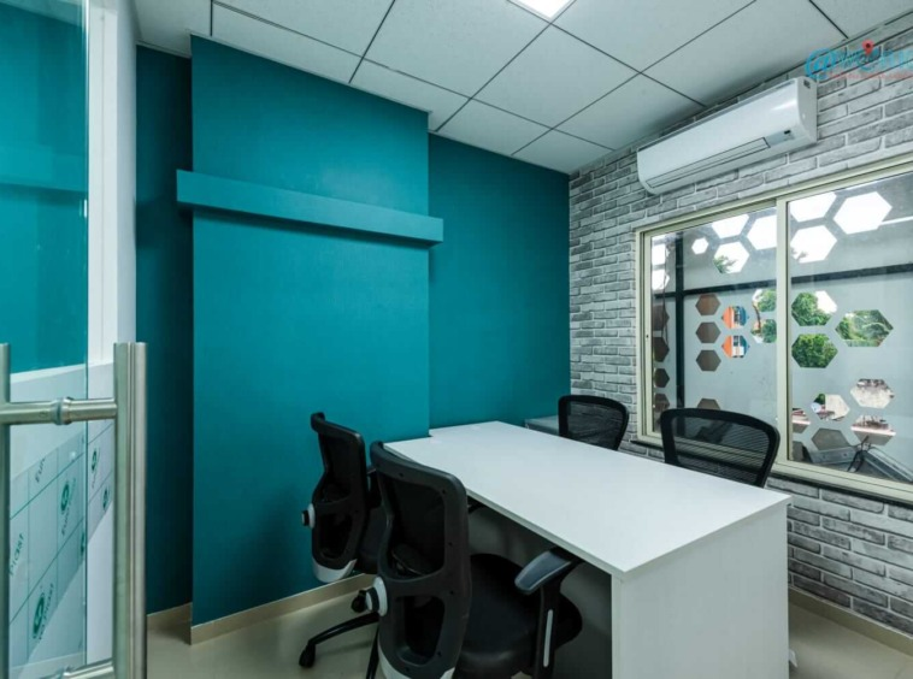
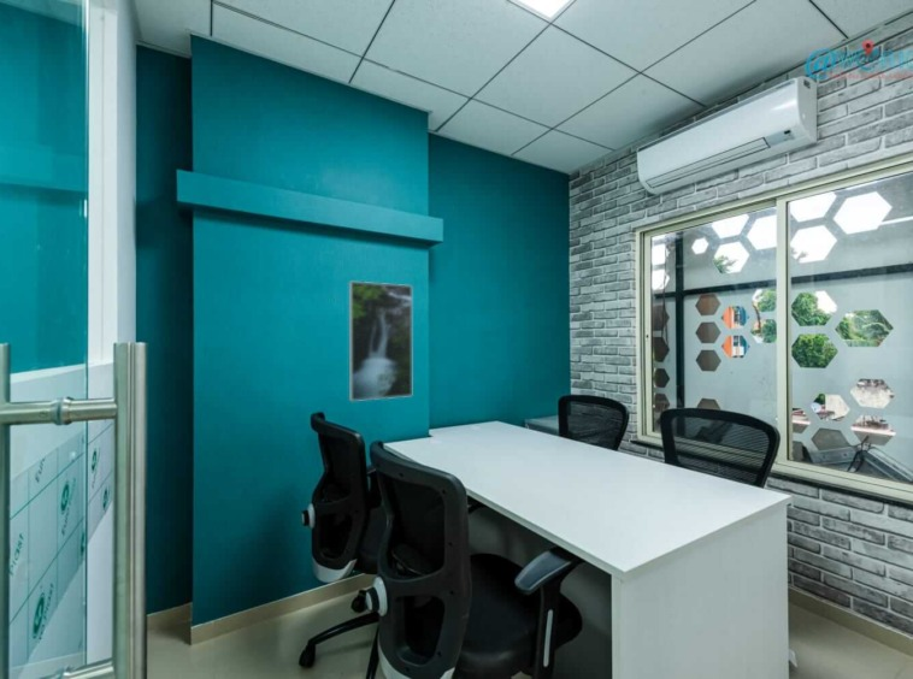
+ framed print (382, 341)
